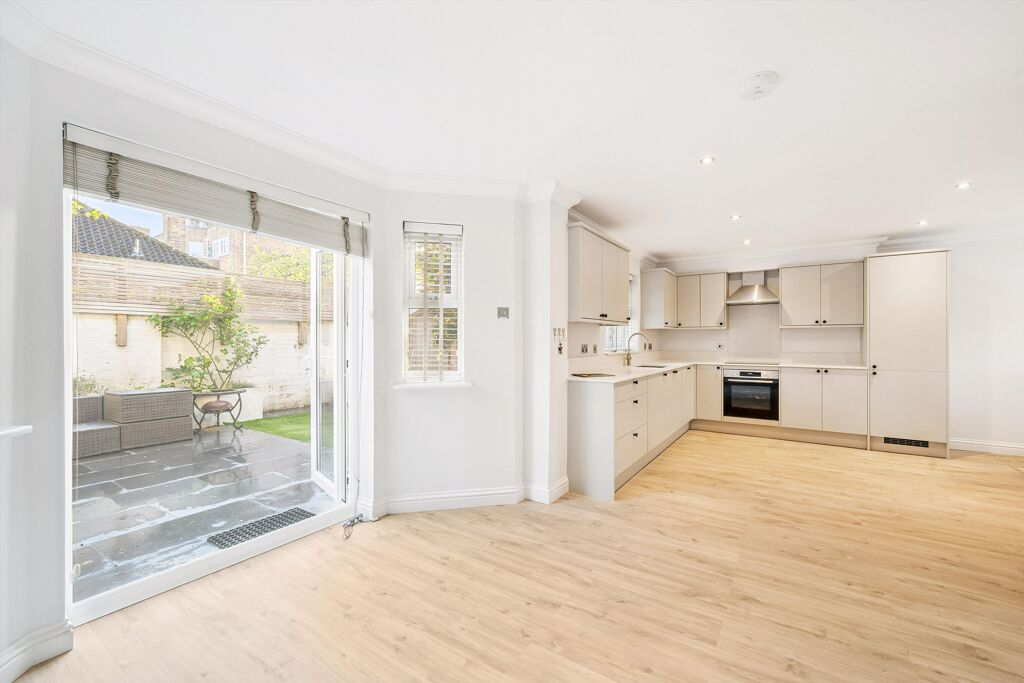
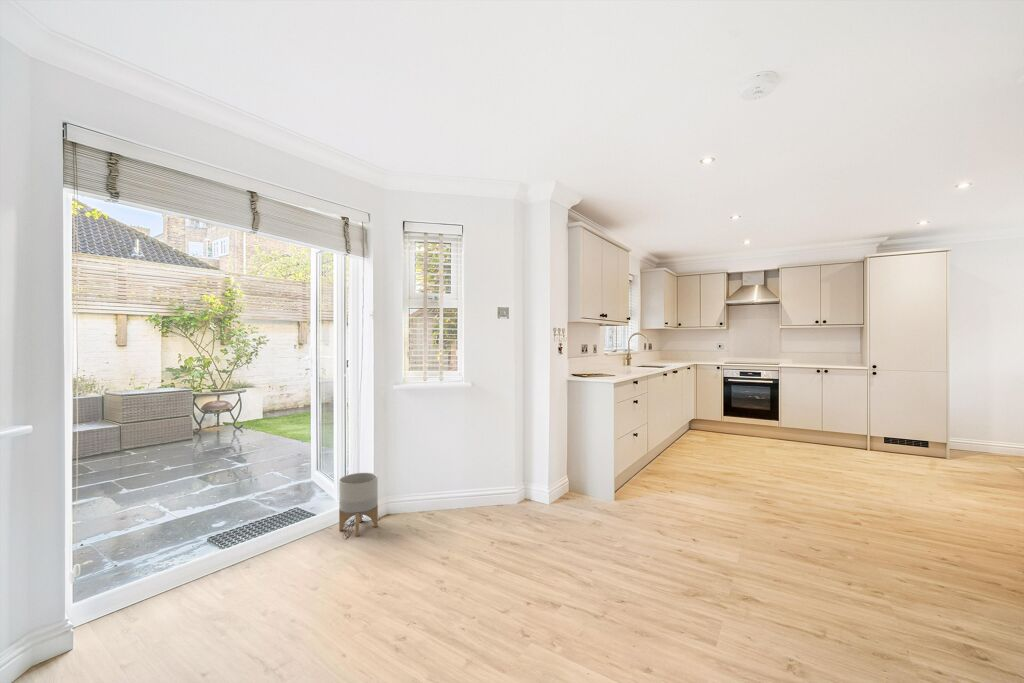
+ planter (358, 503)
